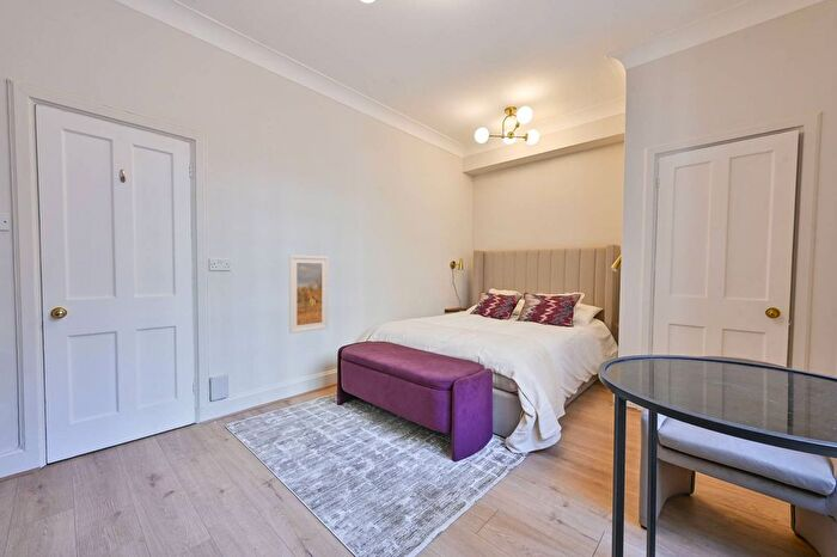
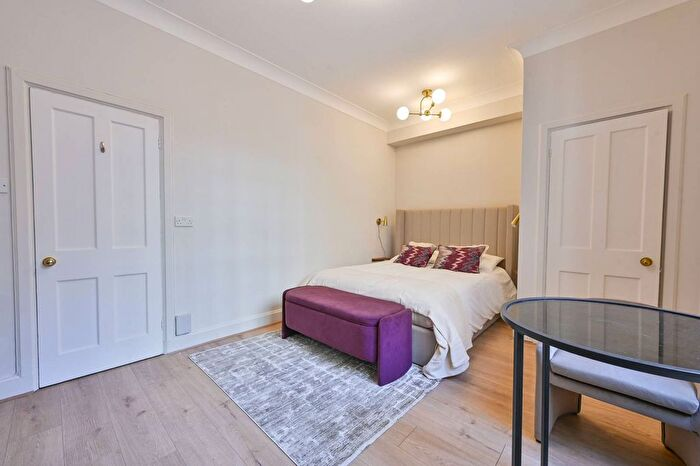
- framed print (308, 293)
